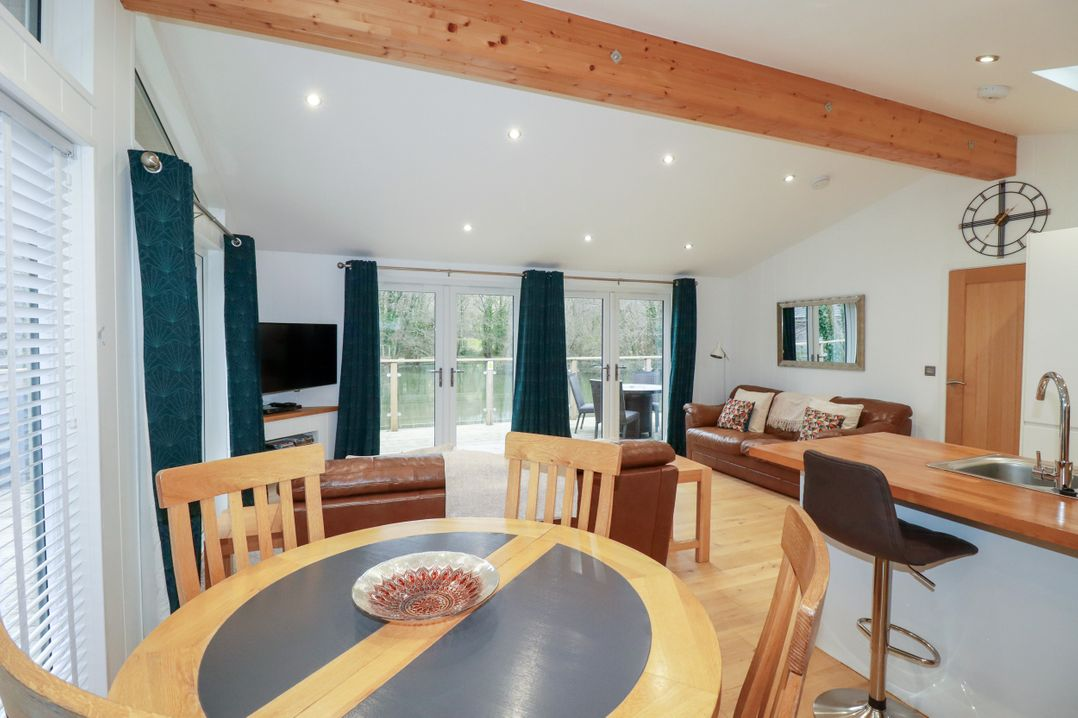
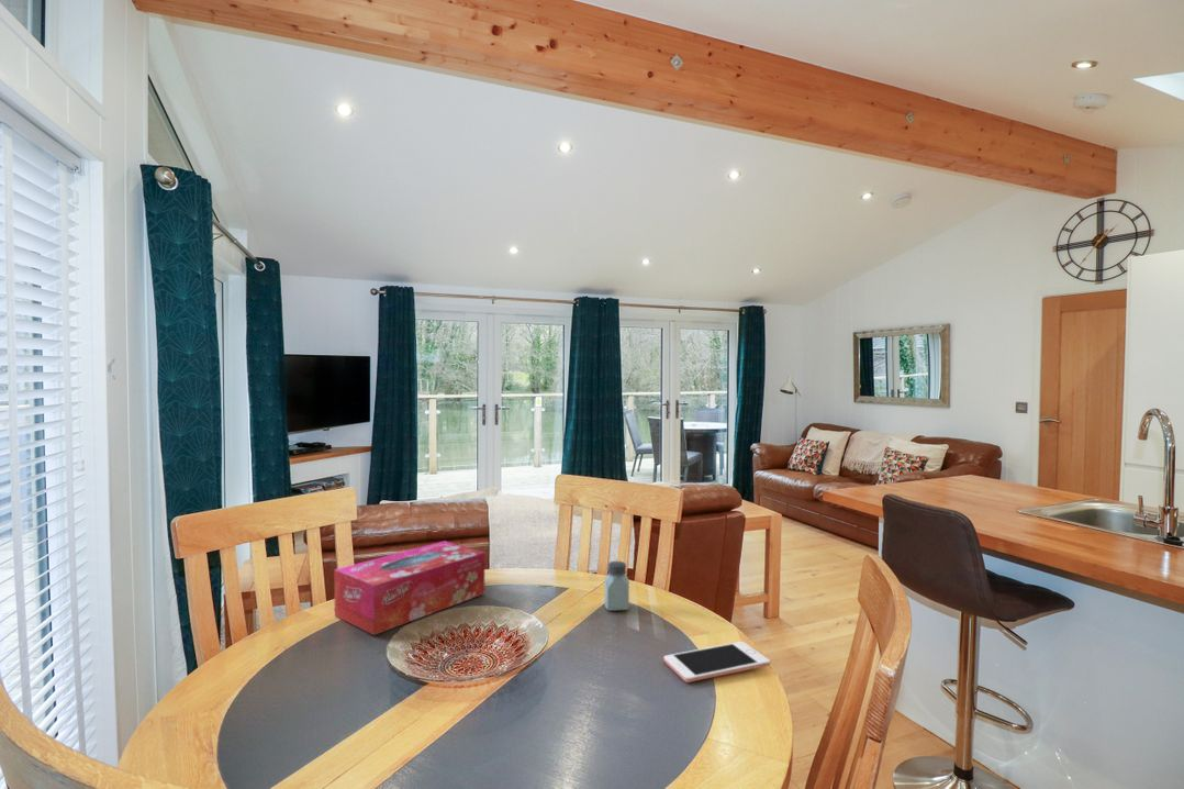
+ saltshaker (616, 585)
+ cell phone (716, 660)
+ tissue box (413, 581)
